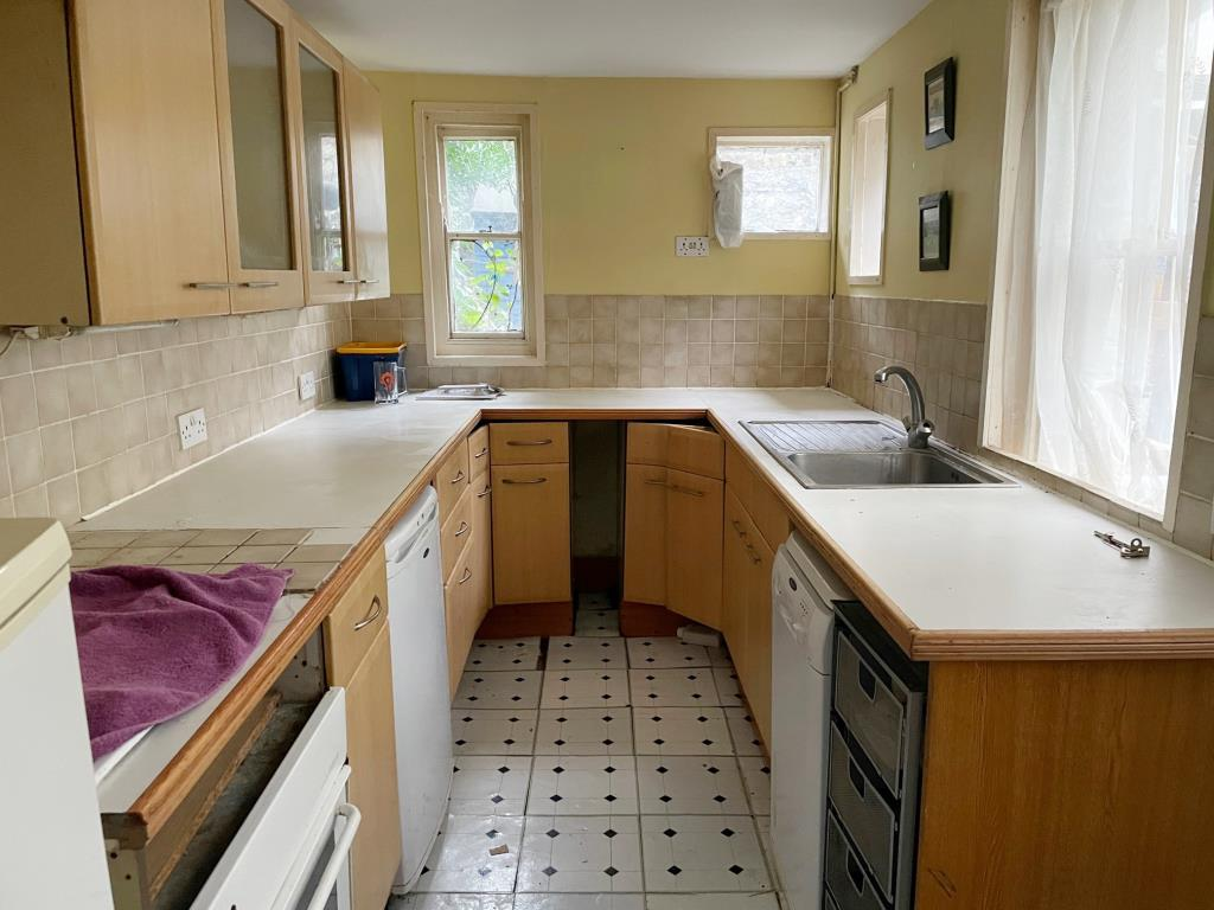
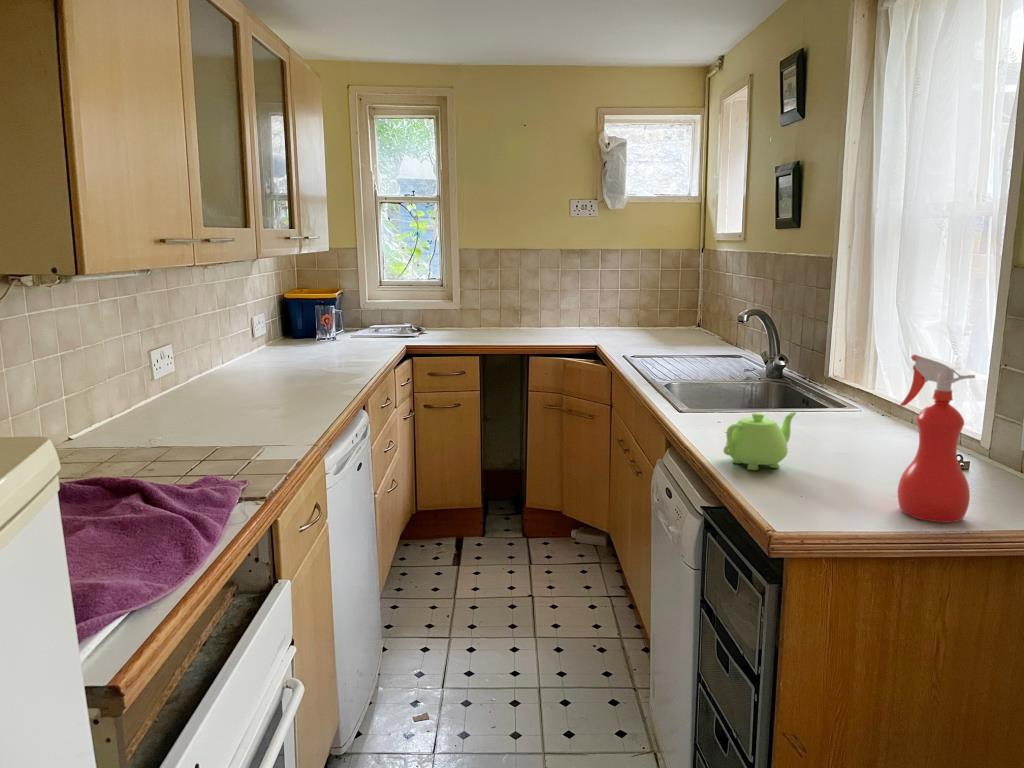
+ teapot (759, 438)
+ spray bottle (931, 435)
